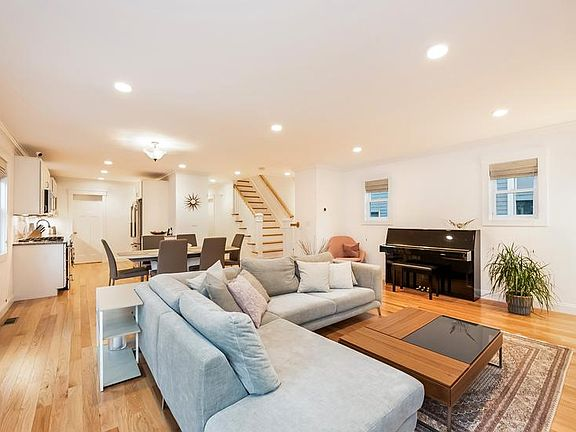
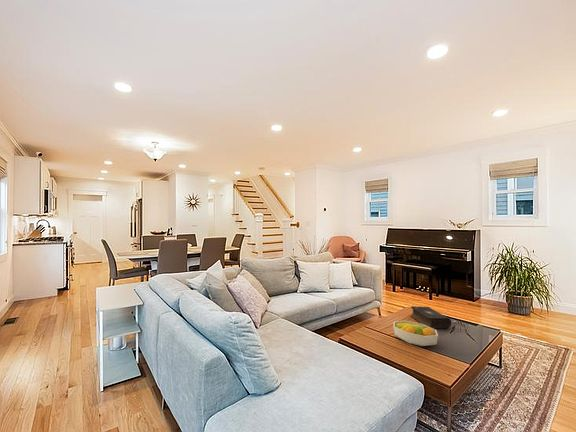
+ fruit bowl (414, 331)
+ book (429, 316)
